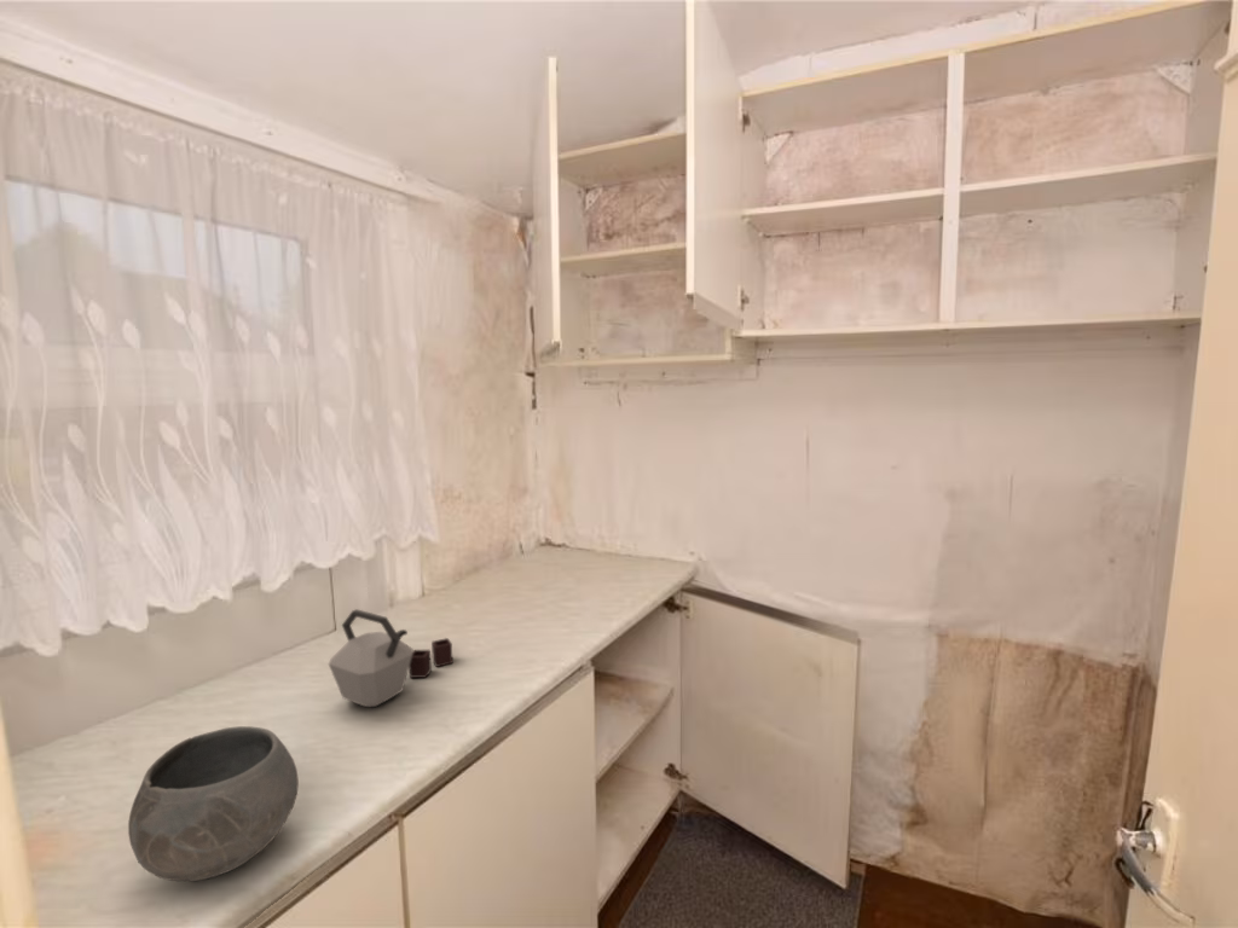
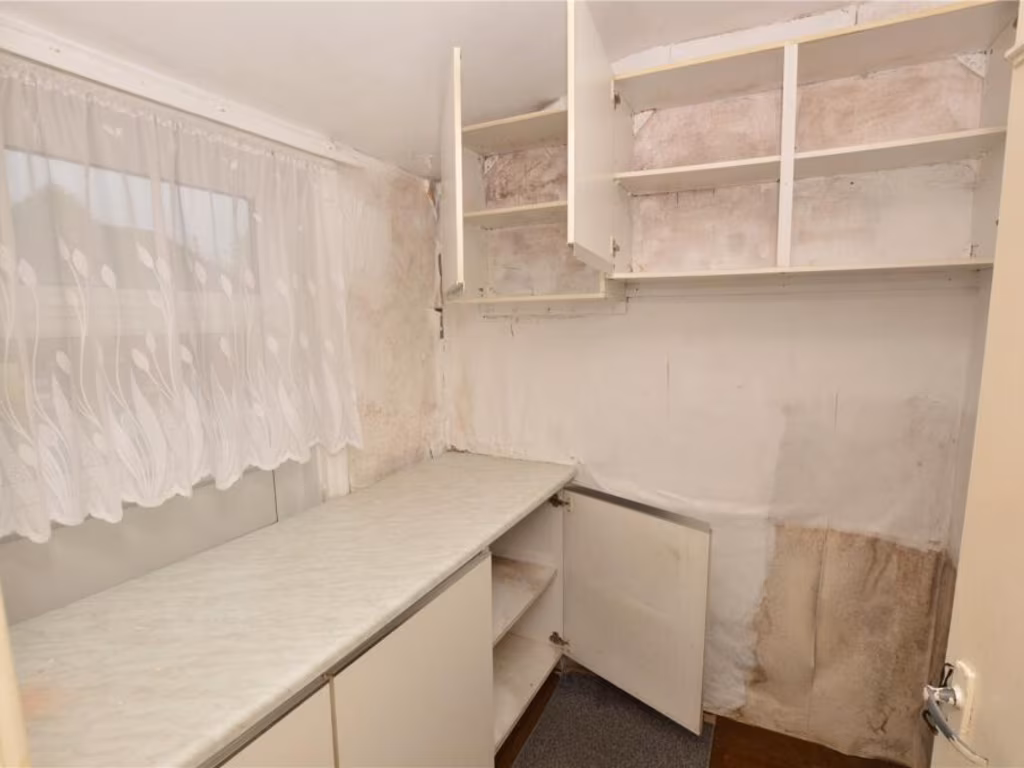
- kettle (400, 643)
- bowl (219, 804)
